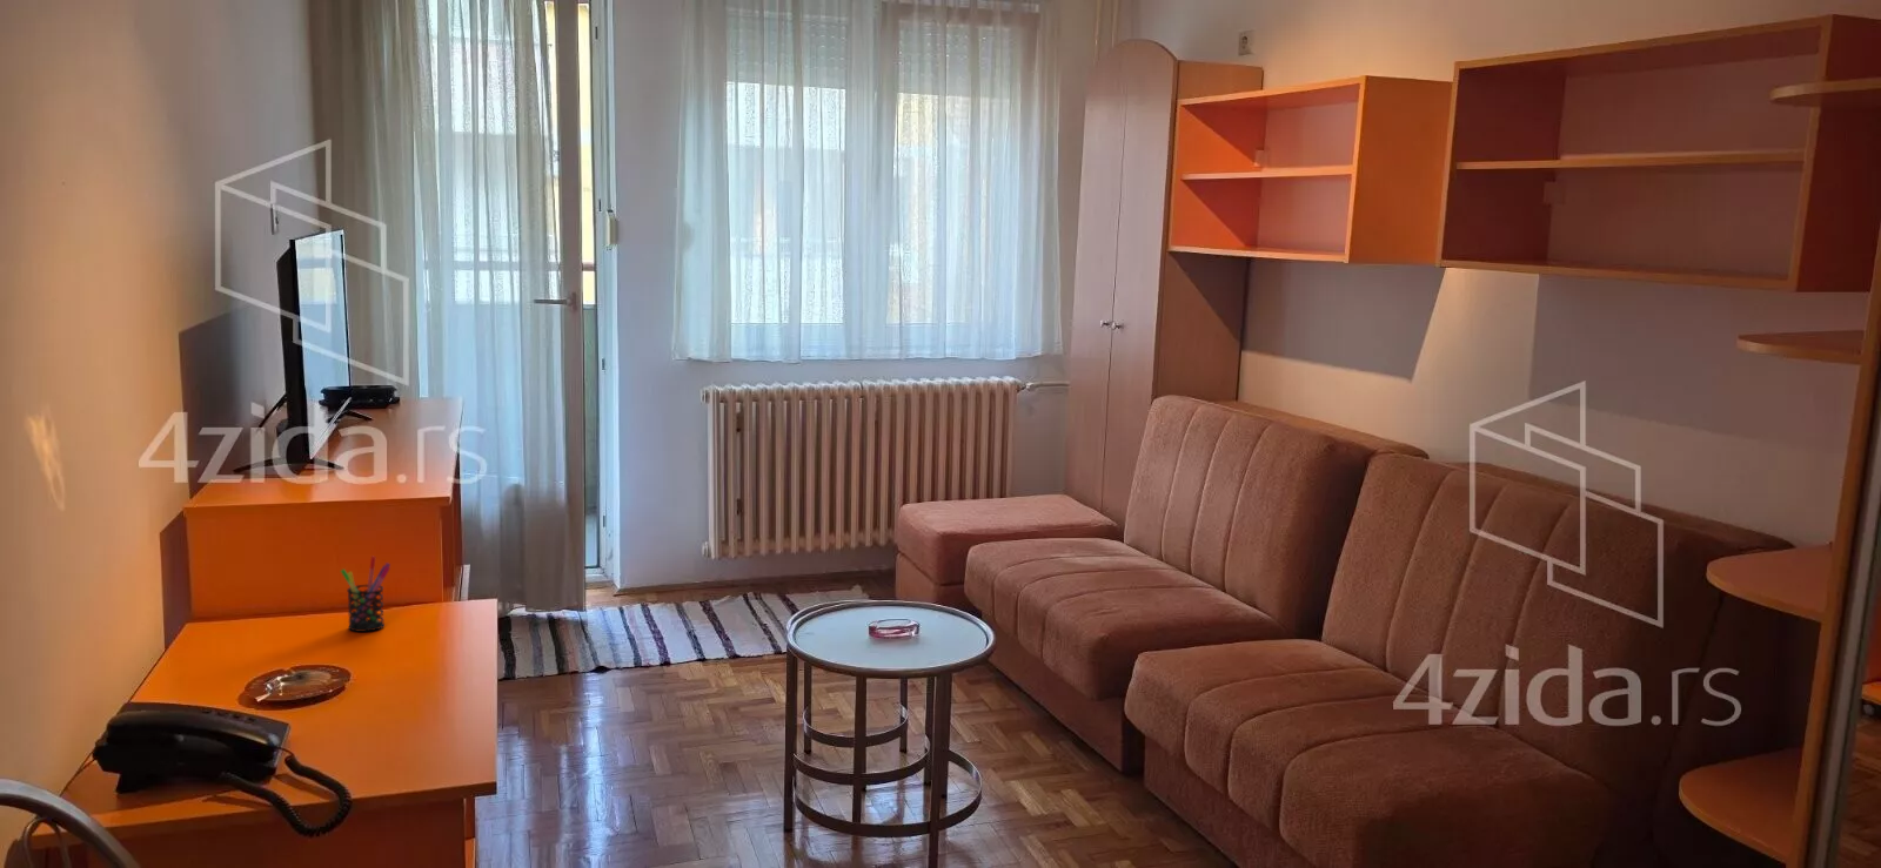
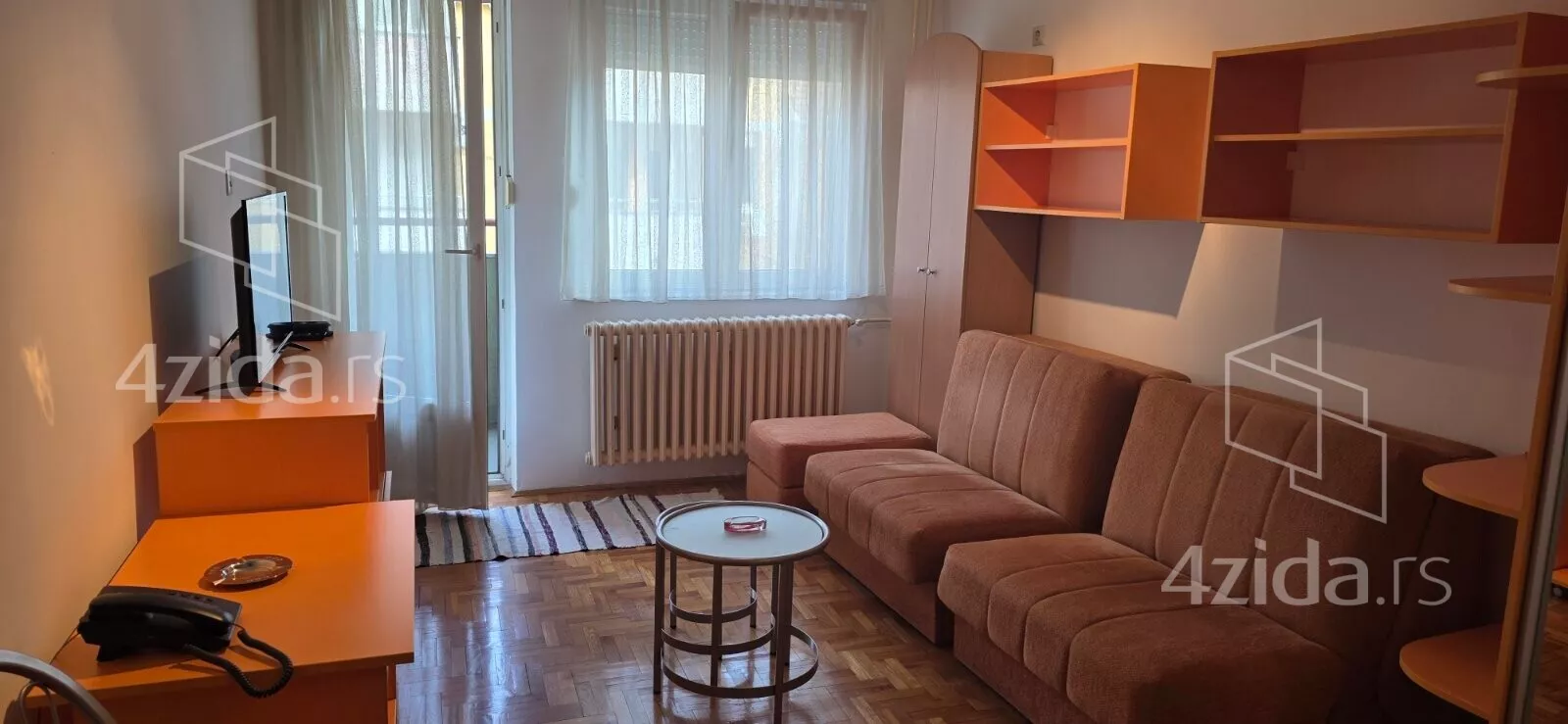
- pen holder (362, 592)
